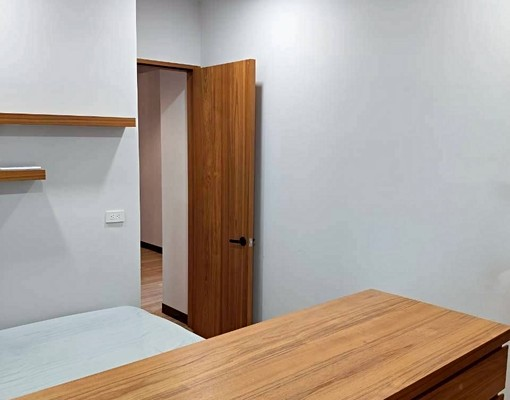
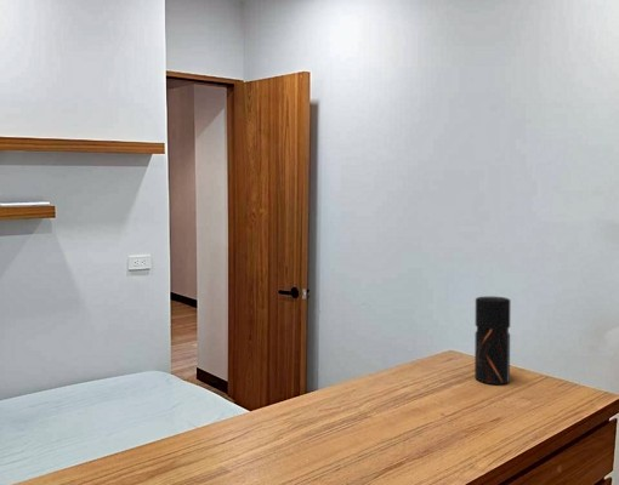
+ pepper grinder (492, 338)
